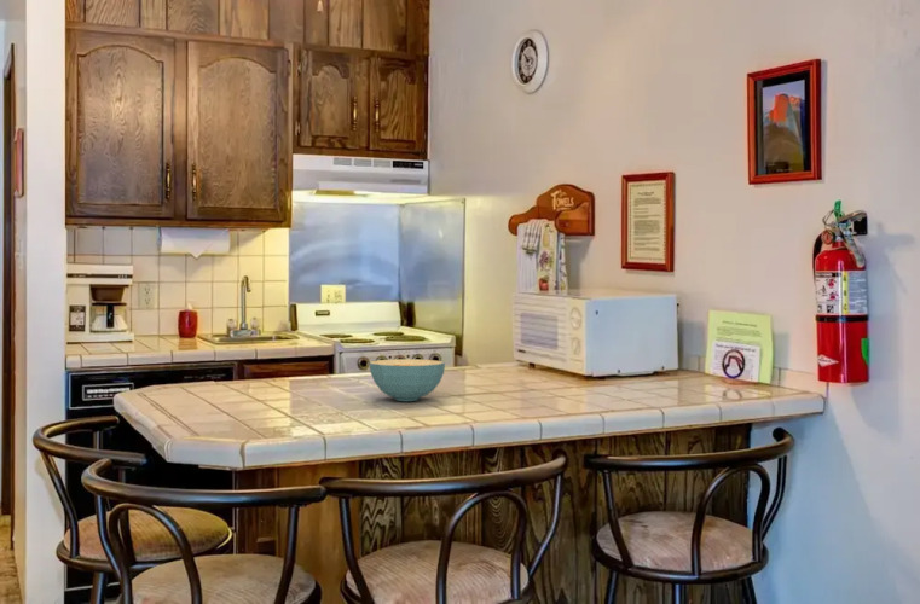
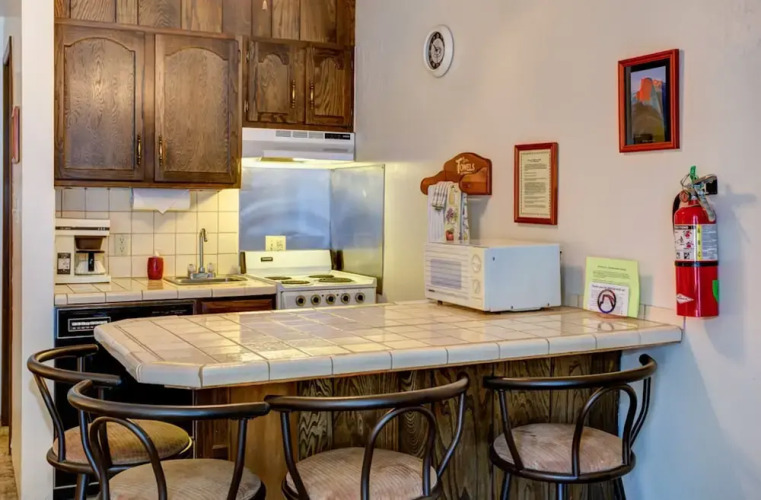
- cereal bowl (406, 381)
